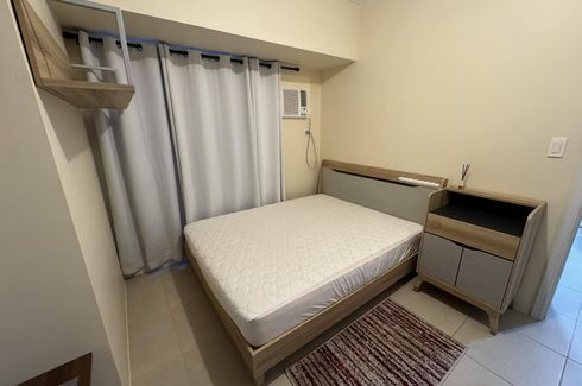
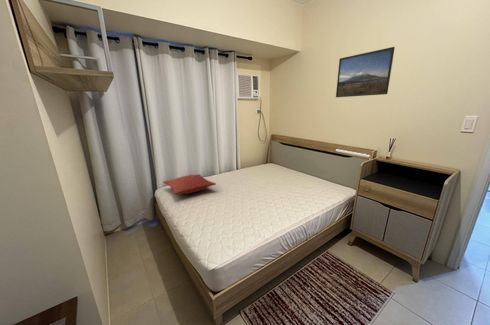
+ pillow (189, 183)
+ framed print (361, 75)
